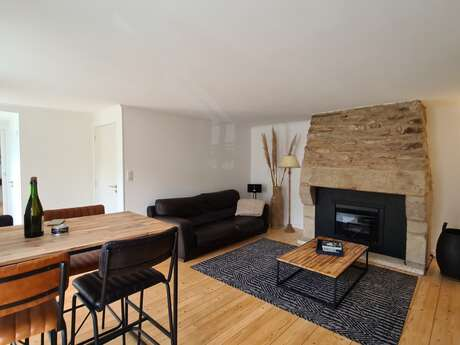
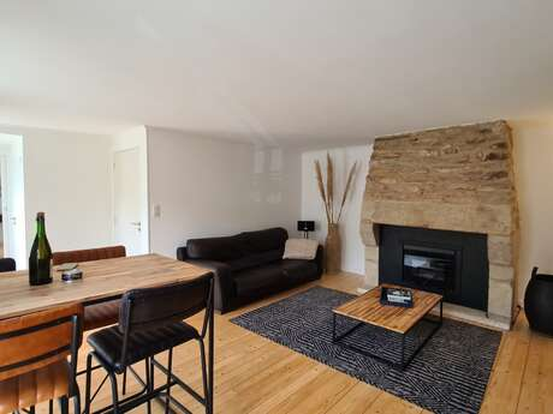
- floor lamp (289, 192)
